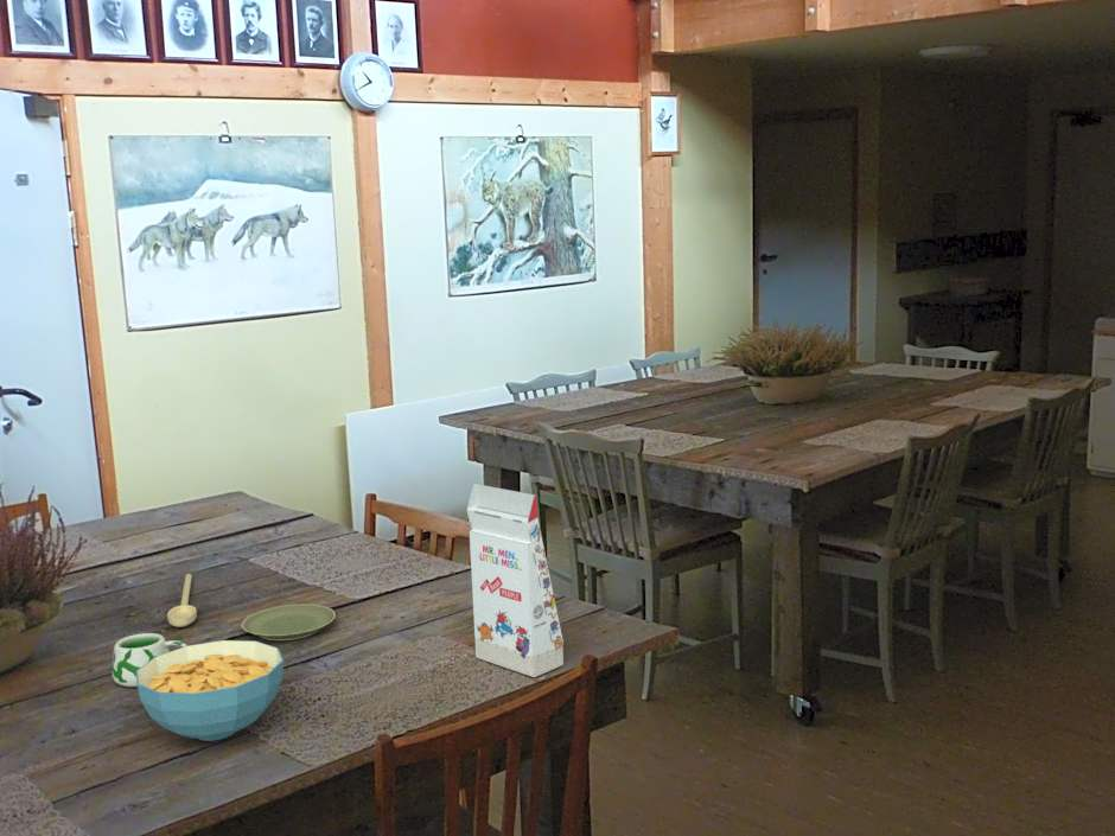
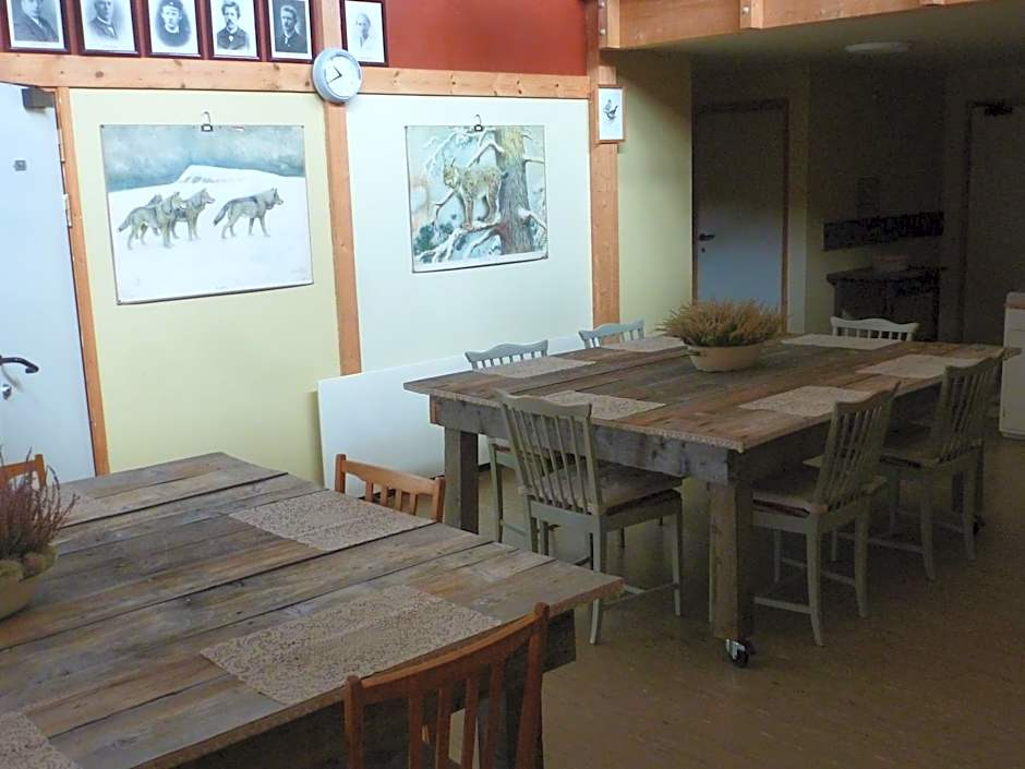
- gift box (515, 575)
- spoon (185, 598)
- cereal bowl (212, 698)
- plate (288, 624)
- mug (151, 658)
